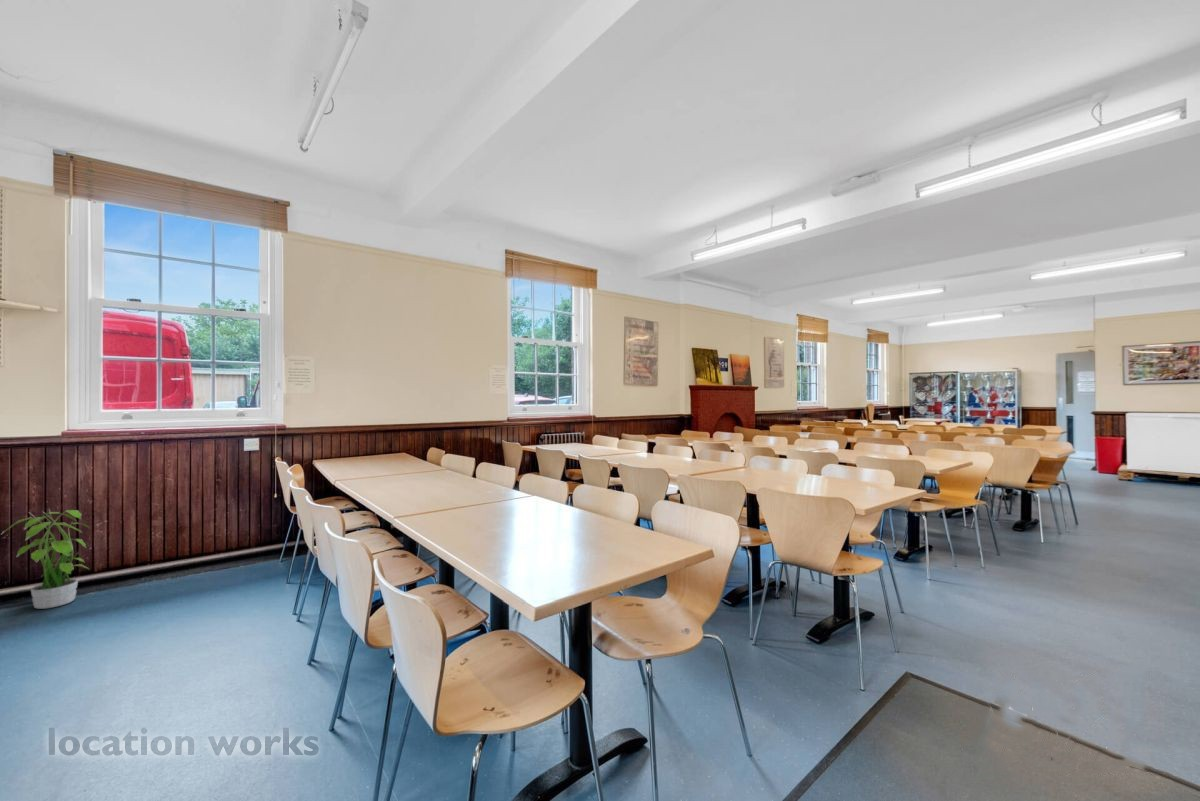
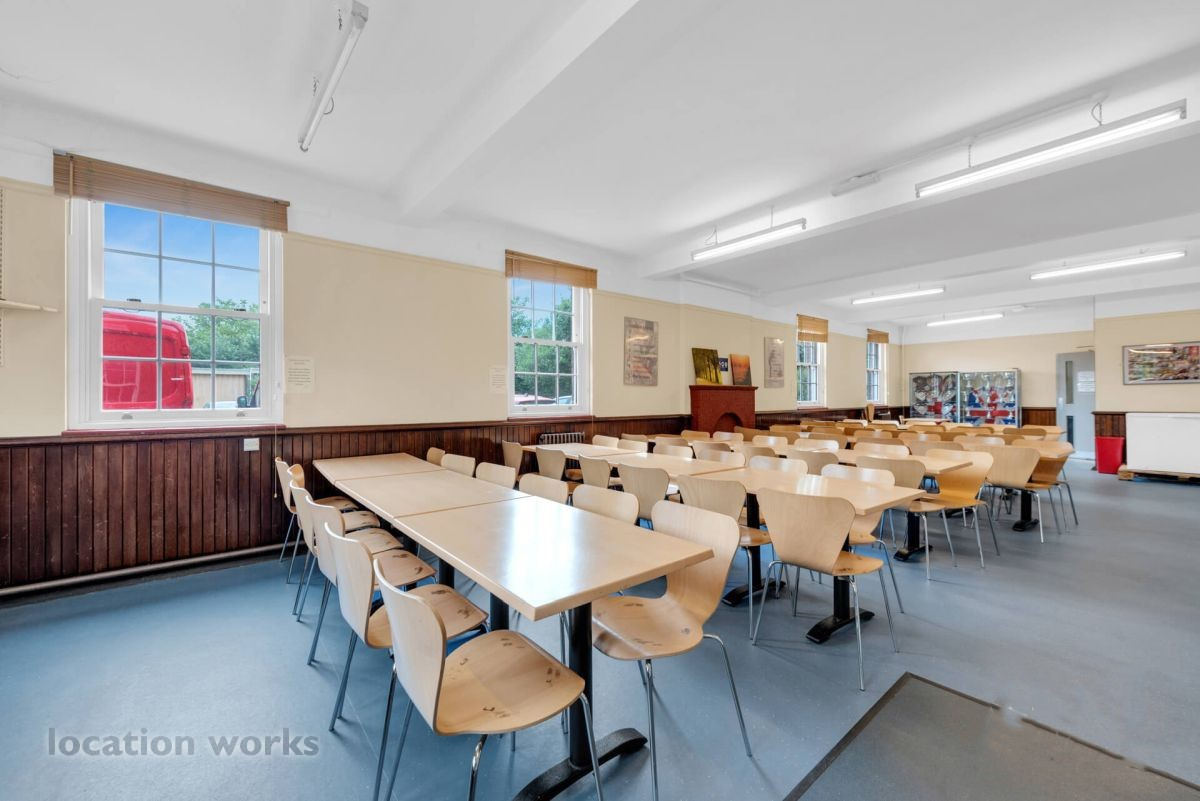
- potted plant (45, 559)
